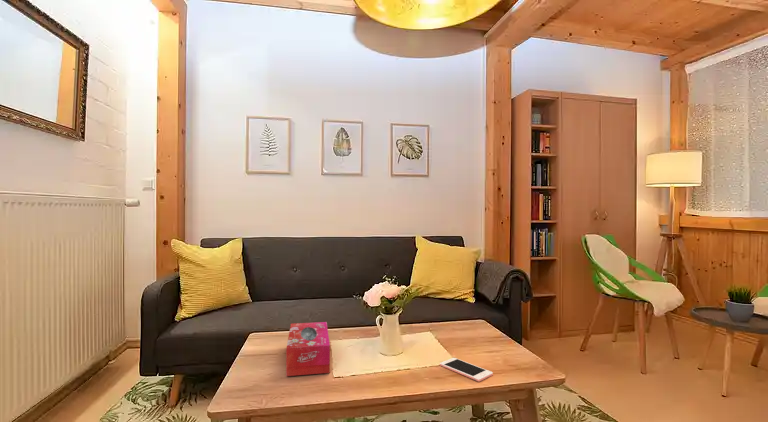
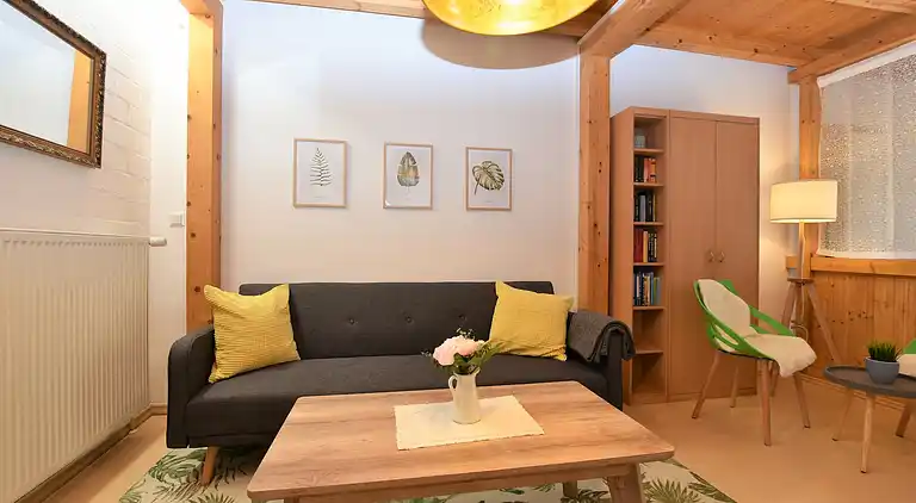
- cell phone (465, 368)
- tissue box (308, 346)
